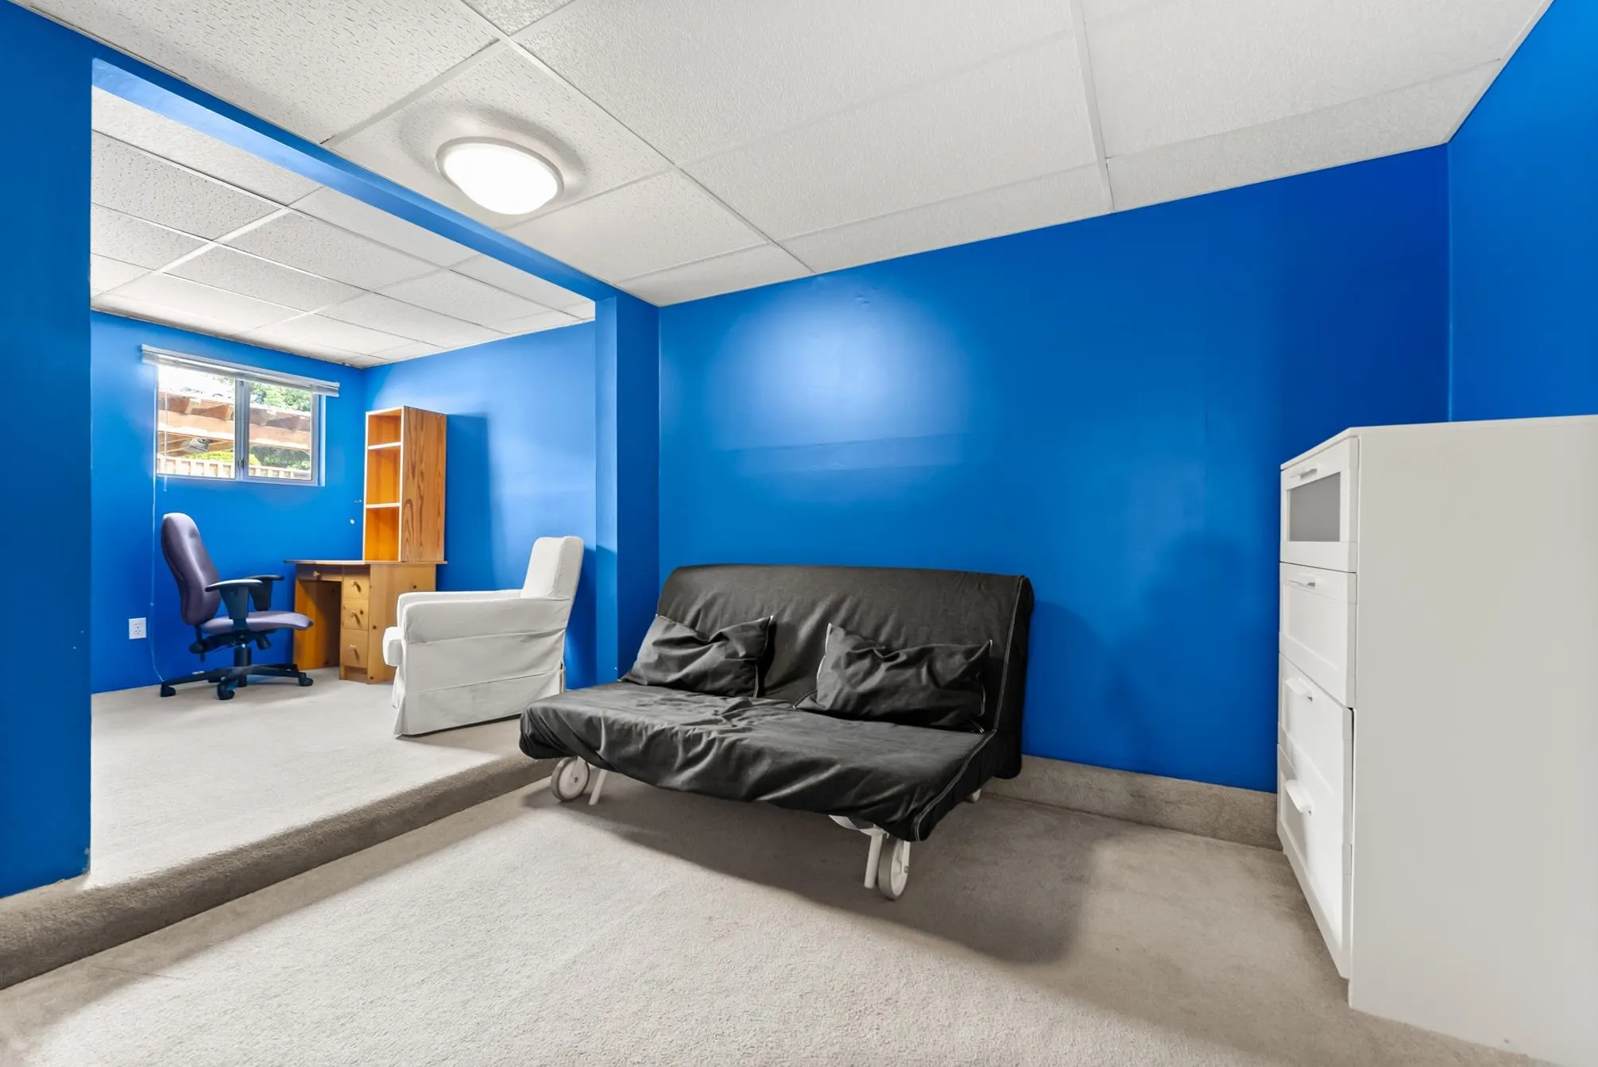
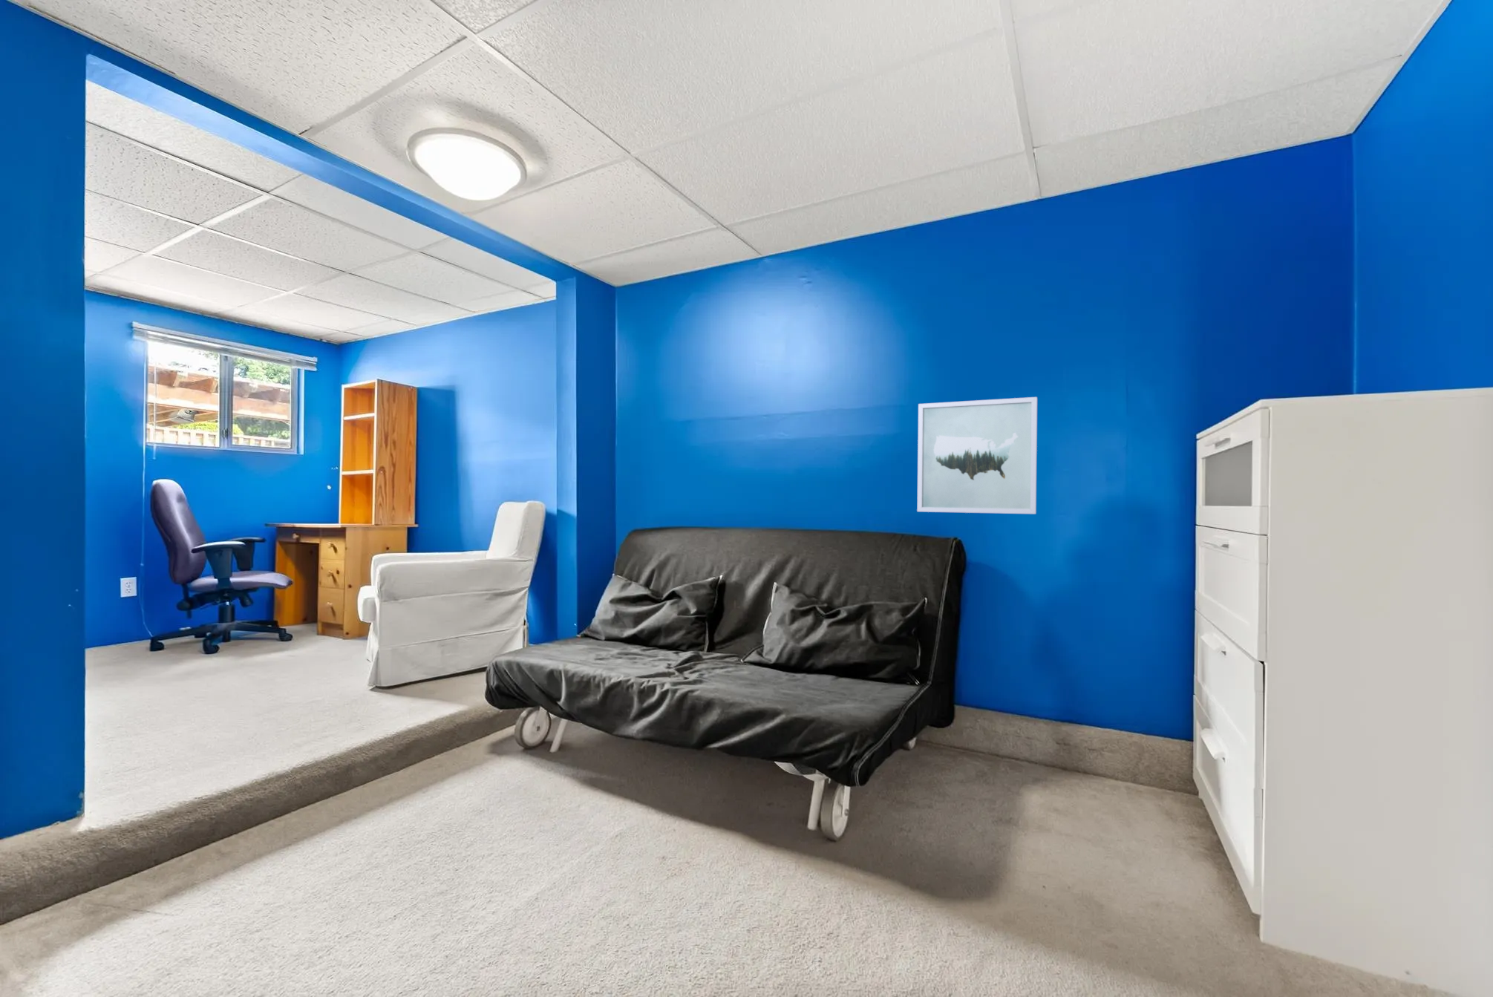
+ wall art (975, 456)
